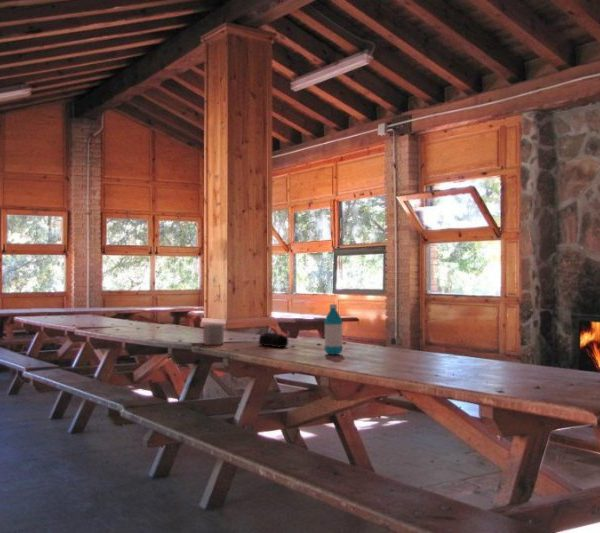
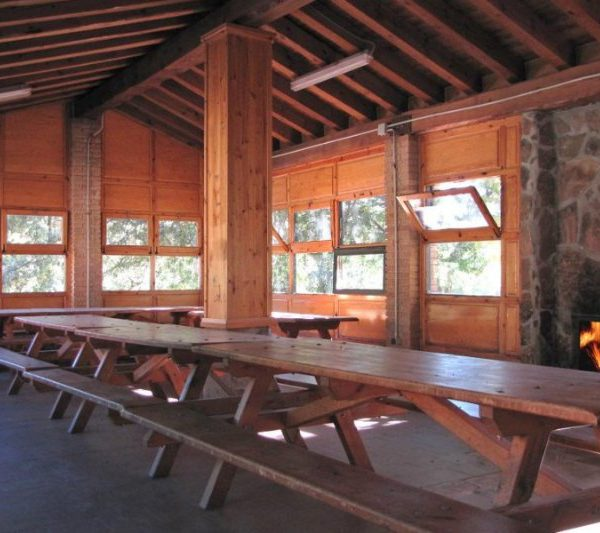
- pencil case (273, 337)
- paper towel roll (213, 334)
- water bottle (333, 329)
